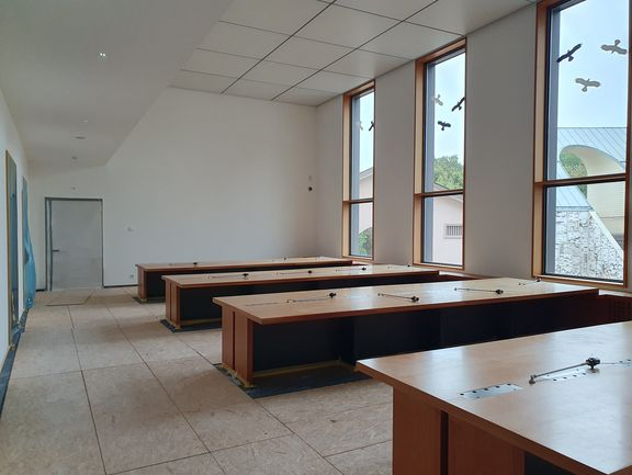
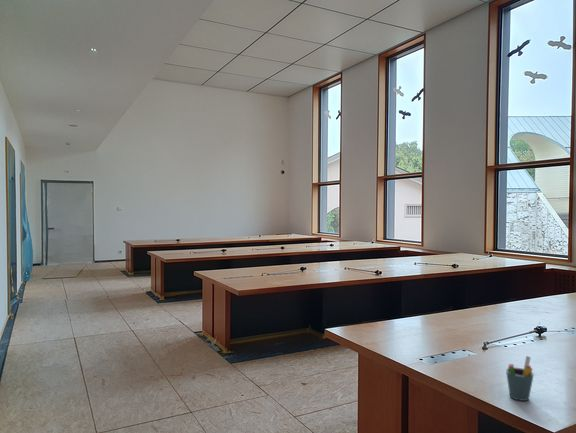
+ pen holder (519, 377)
